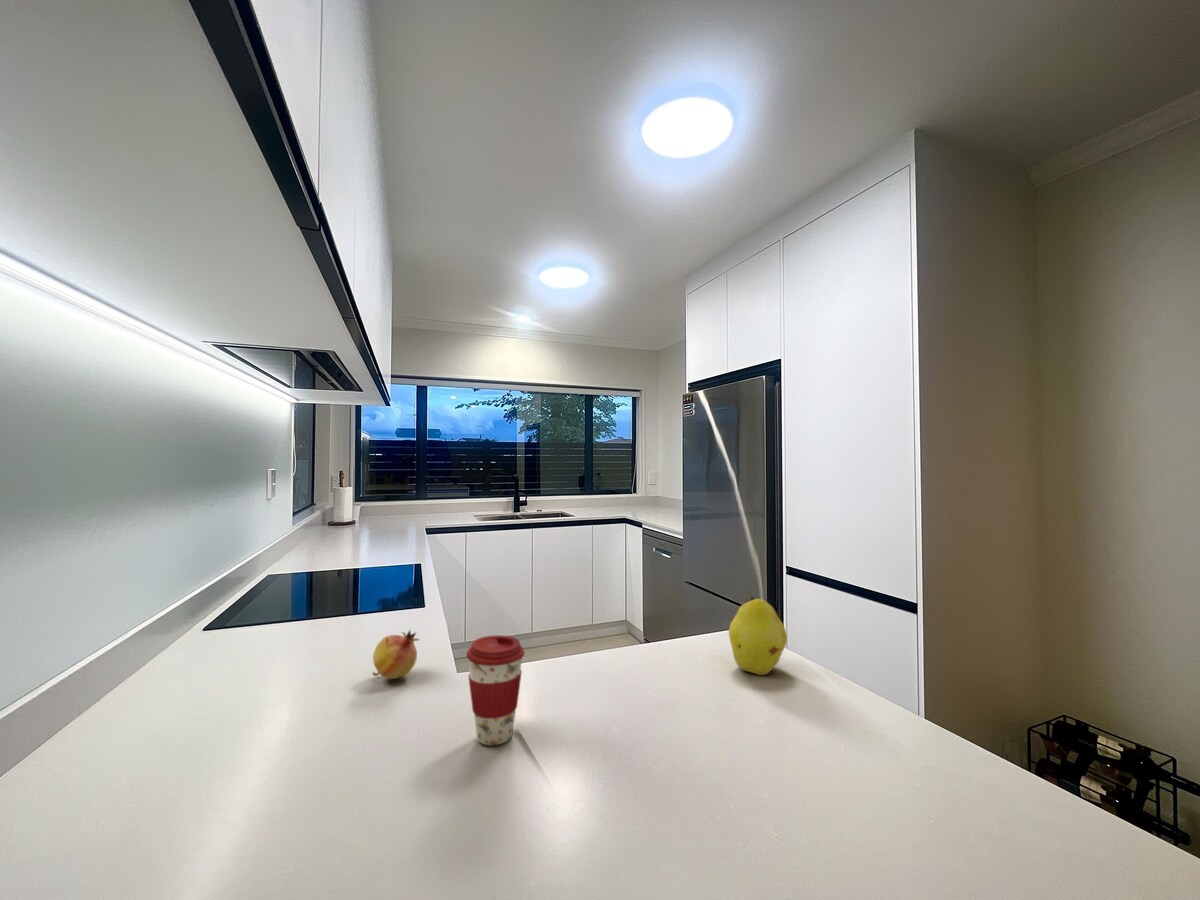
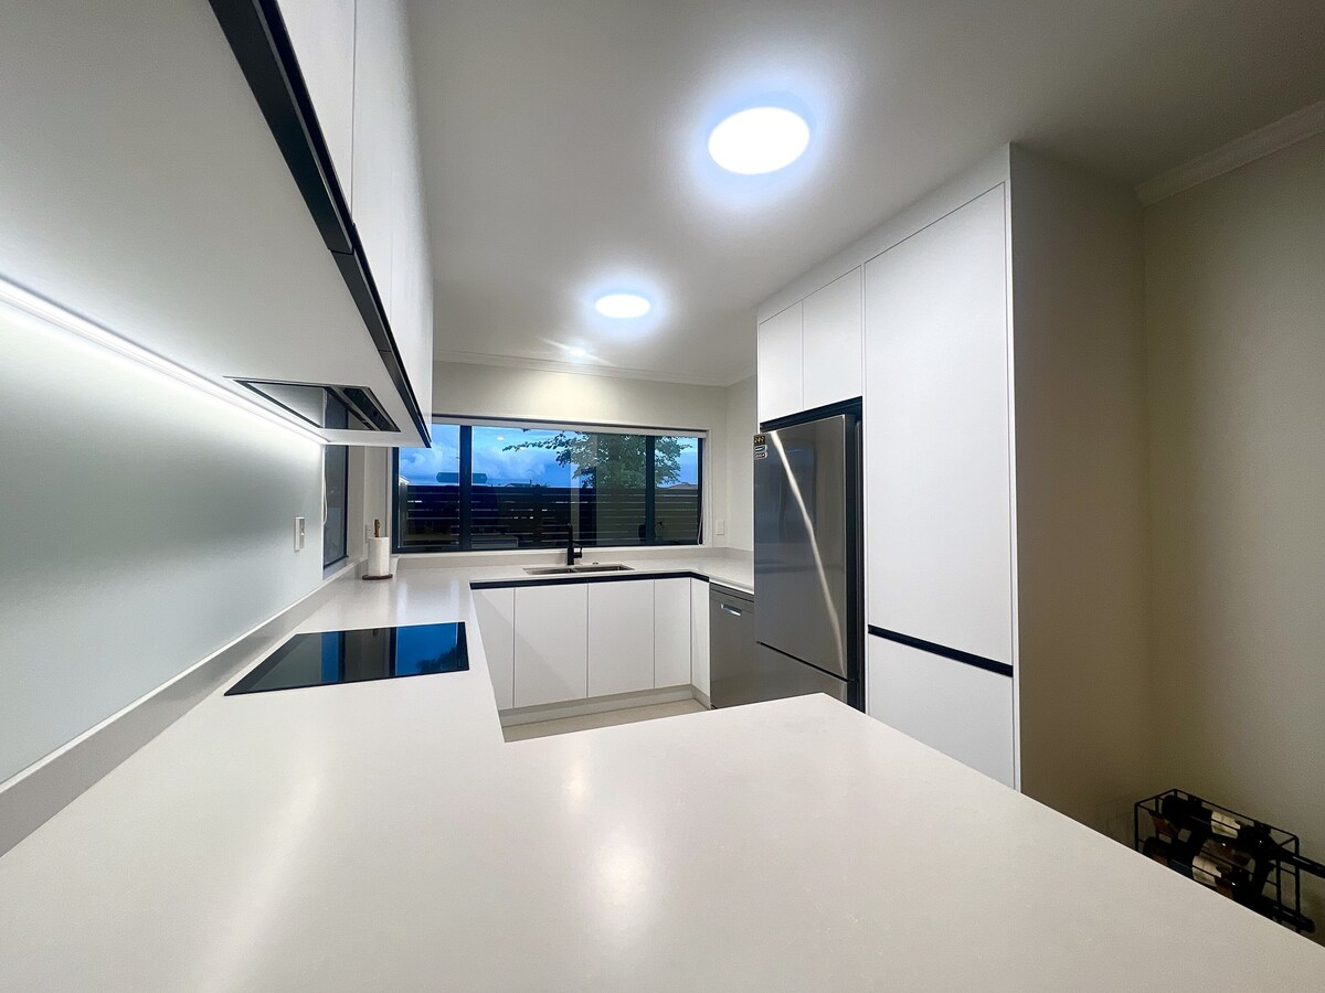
- fruit (757, 634)
- fruit (396, 653)
- coffee cup (495, 689)
